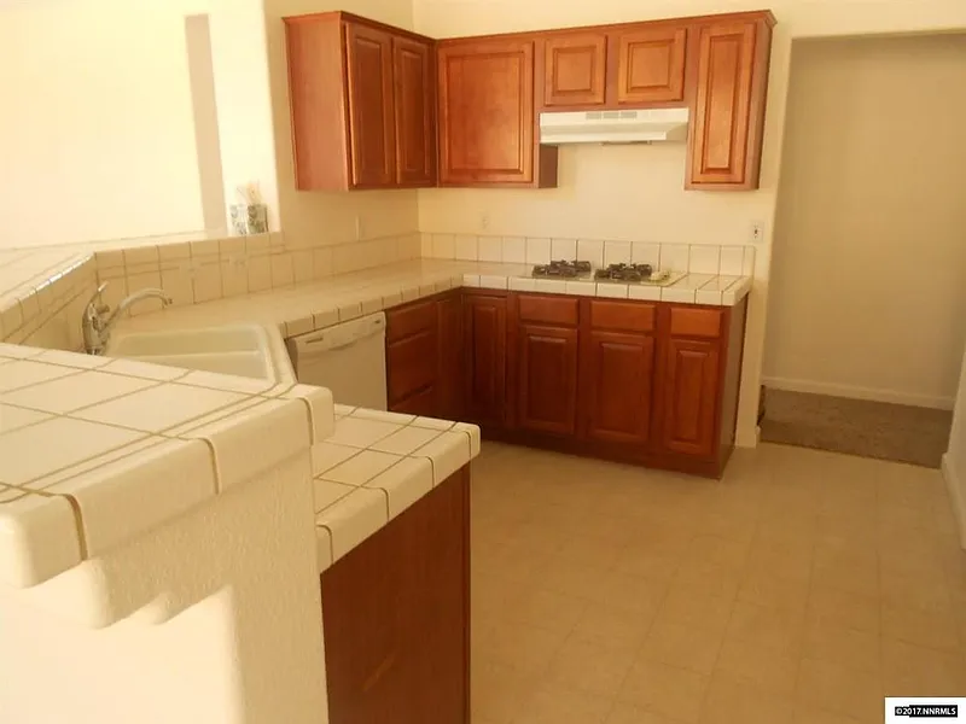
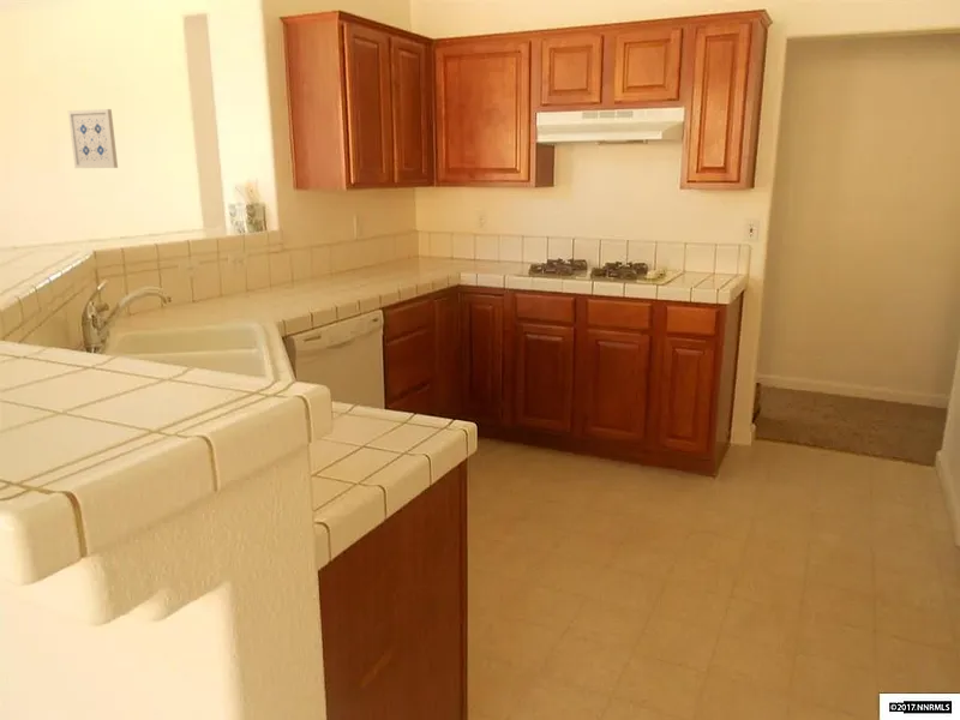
+ wall art (92, 139)
